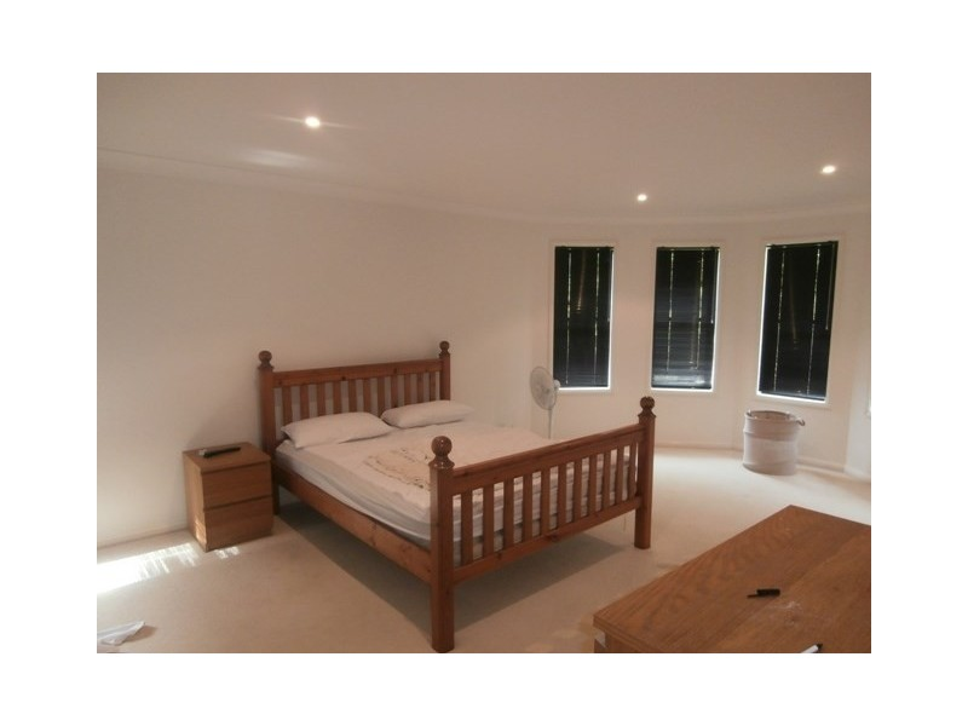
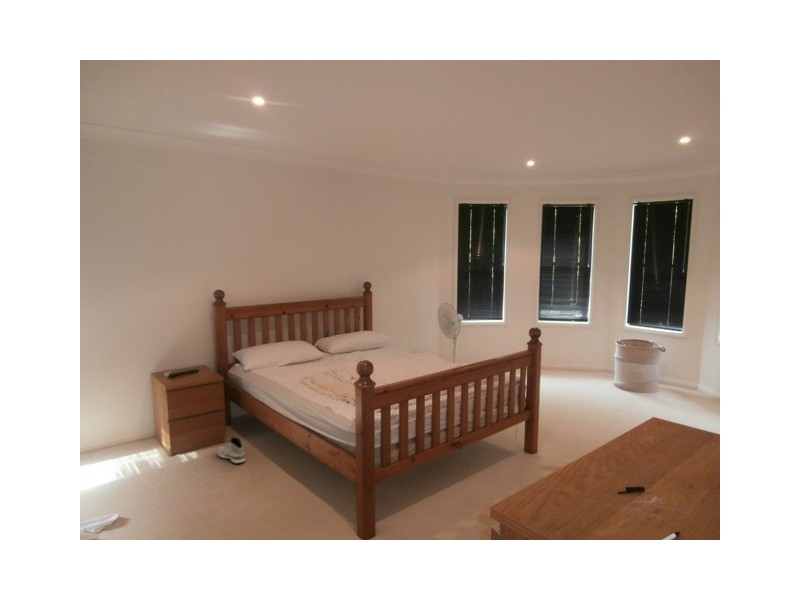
+ sneaker (231, 446)
